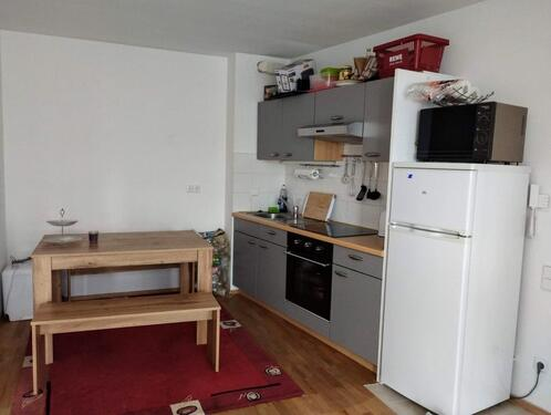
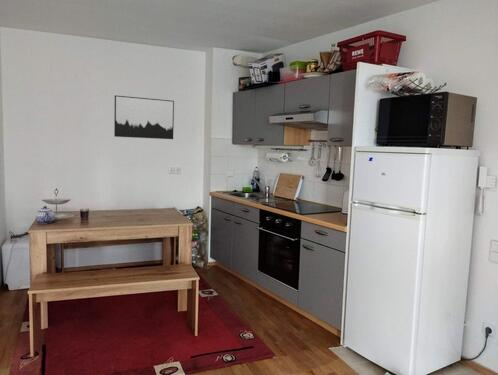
+ teapot (45, 214)
+ wall art (144, 118)
